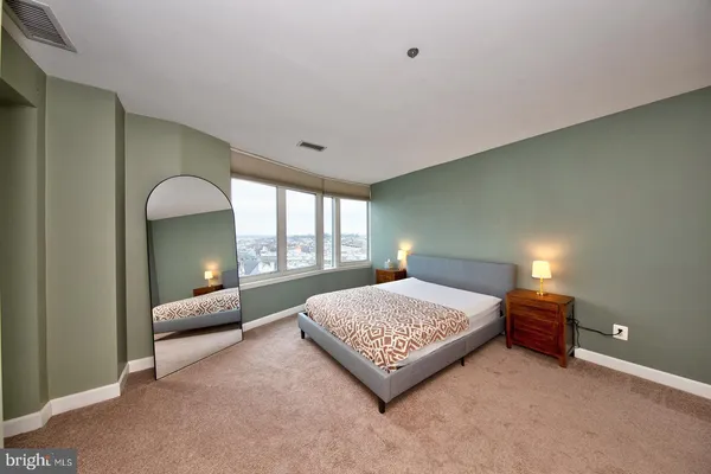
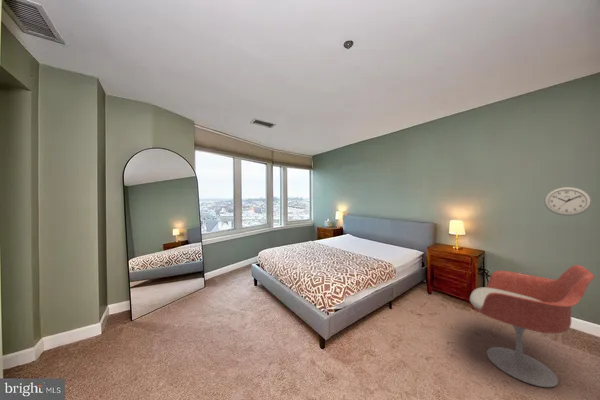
+ wall clock (566, 201)
+ armchair (519, 313)
